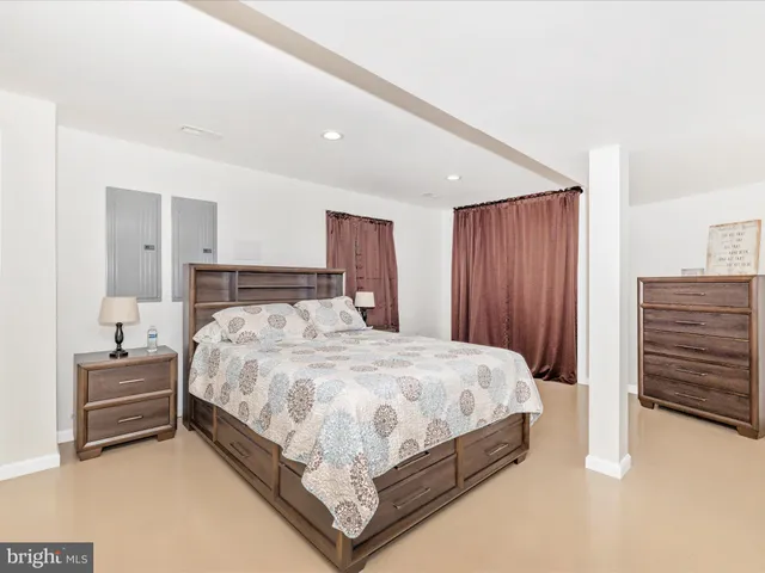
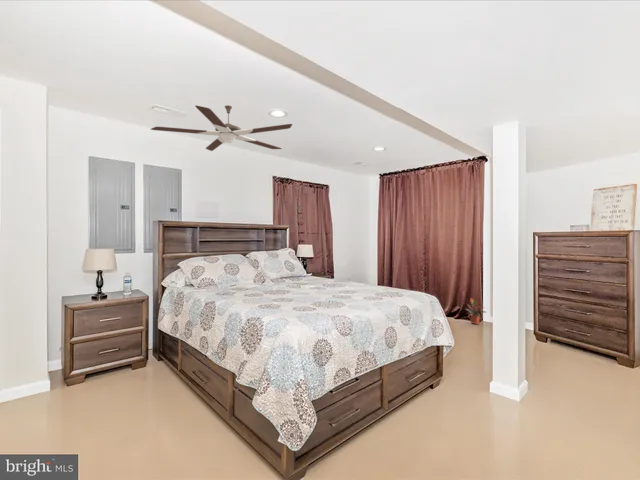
+ potted plant (474, 311)
+ ceiling fan (222, 124)
